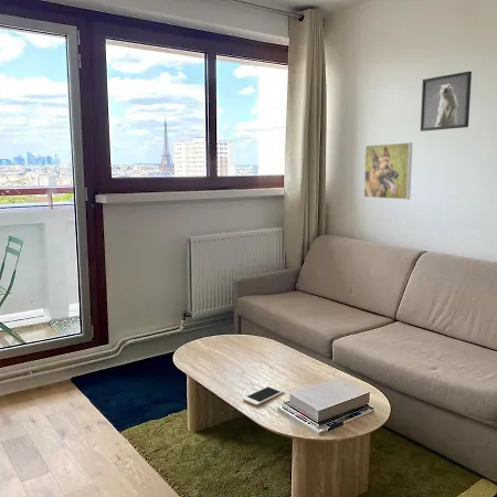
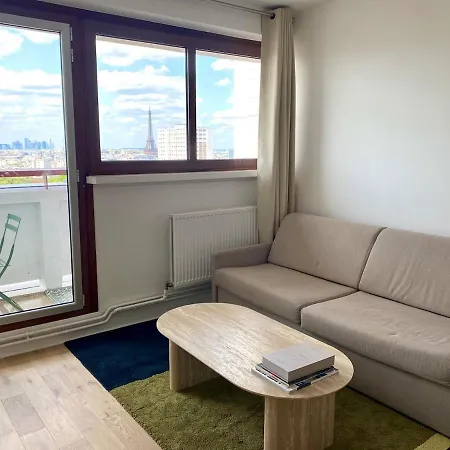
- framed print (387, 171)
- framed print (444, 102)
- cell phone (263, 394)
